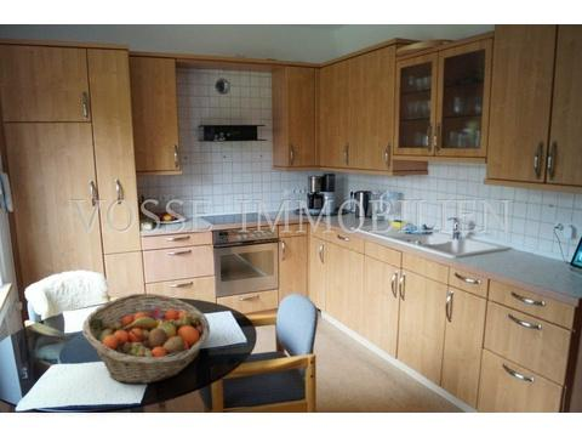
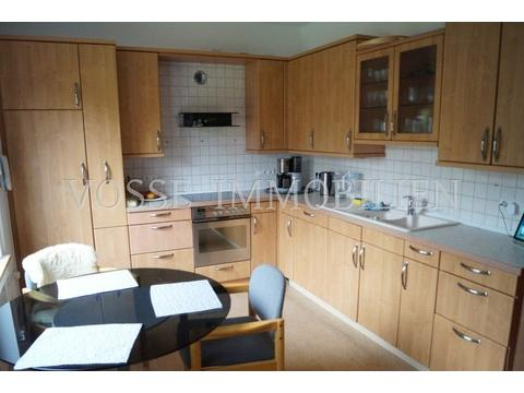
- fruit basket (150, 334)
